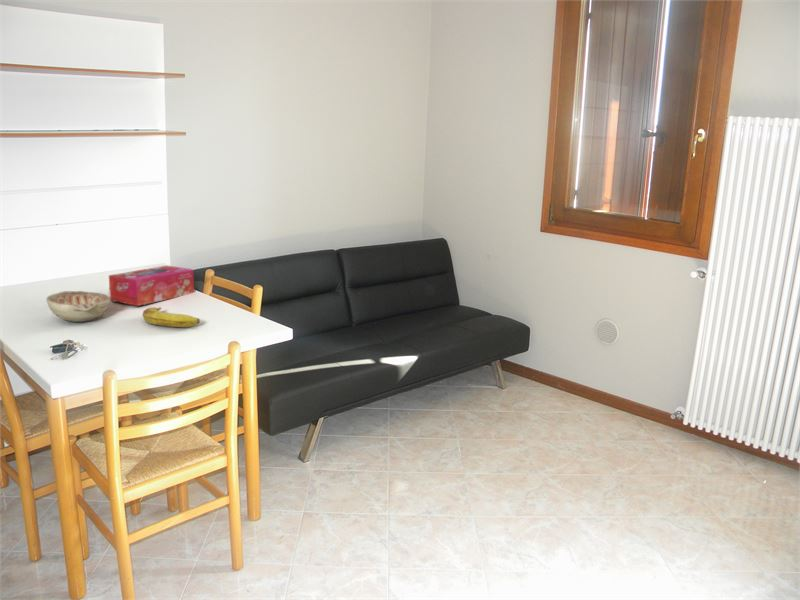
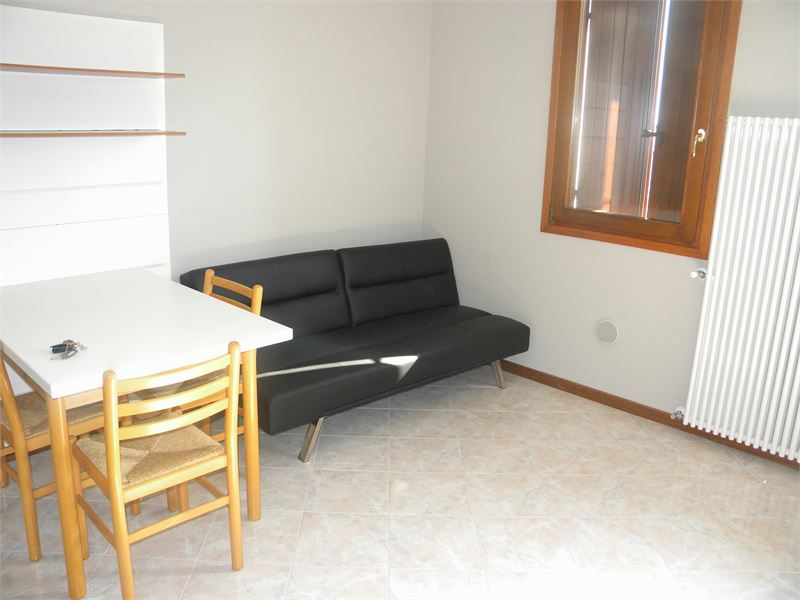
- tissue box (152, 284)
- banana (169, 315)
- decorative bowl (79, 308)
